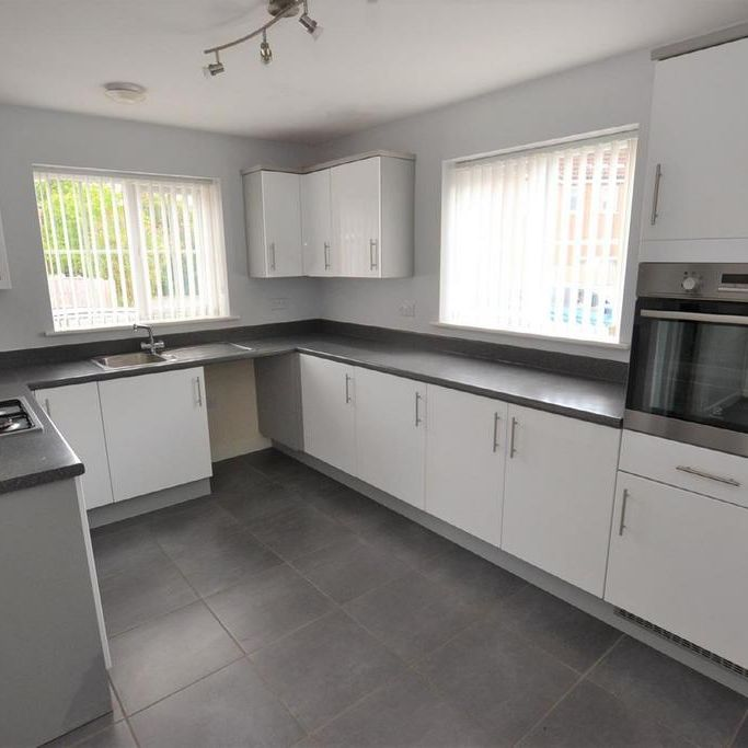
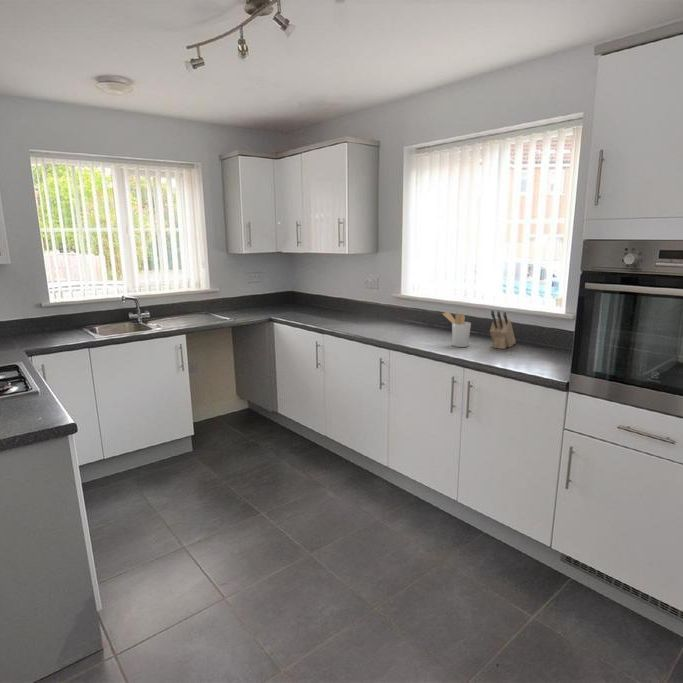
+ knife block (502, 327)
+ utensil holder (456, 328)
